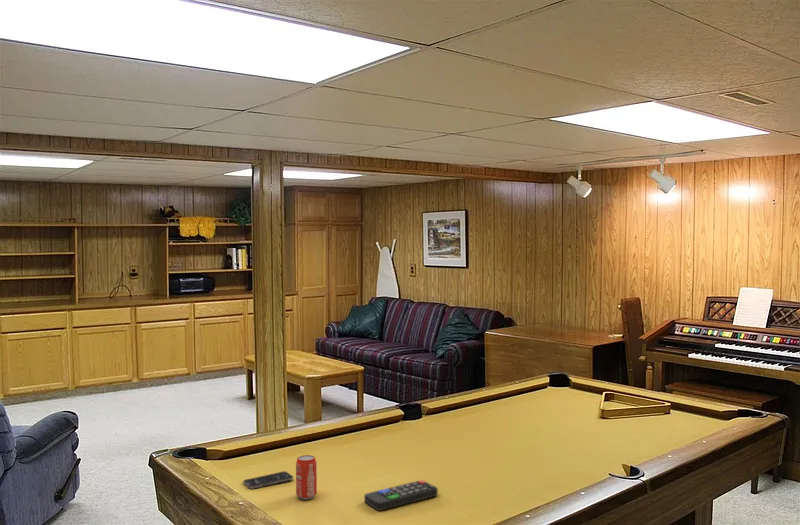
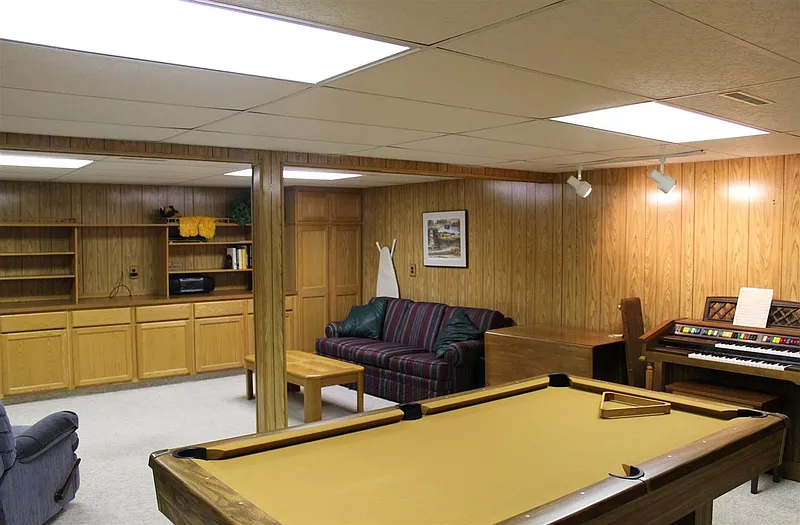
- beverage can (306, 477)
- remote control (401, 494)
- smartphone (268, 479)
